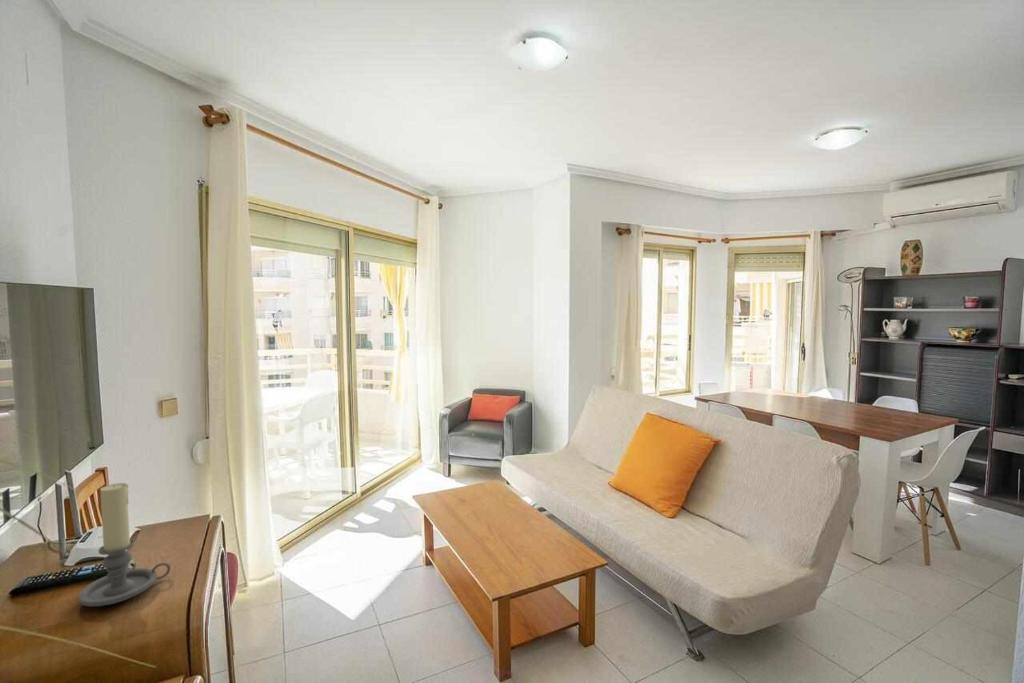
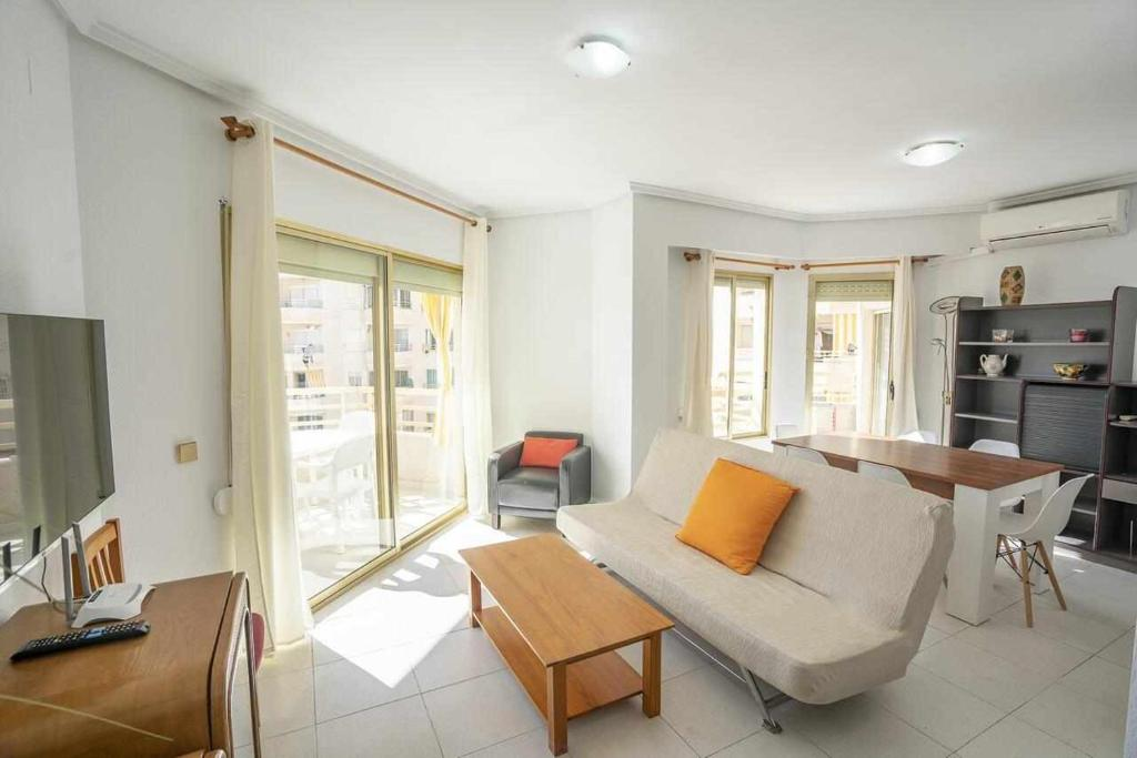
- candle holder (124, 537)
